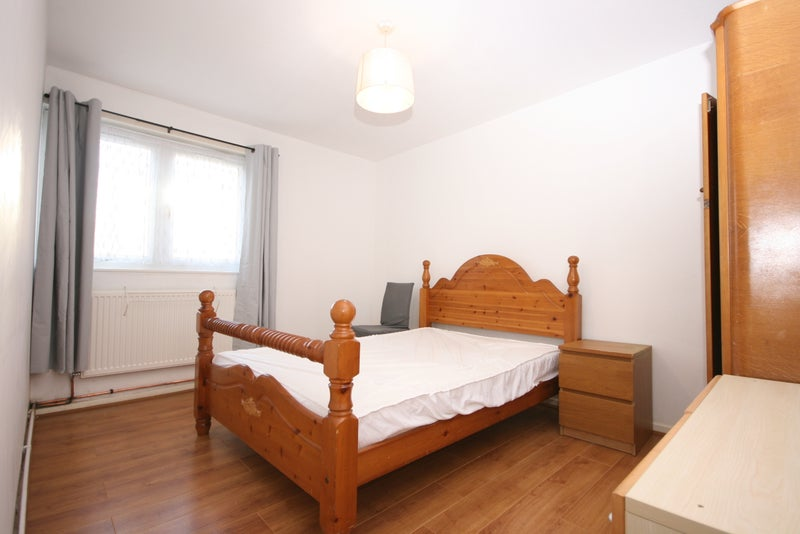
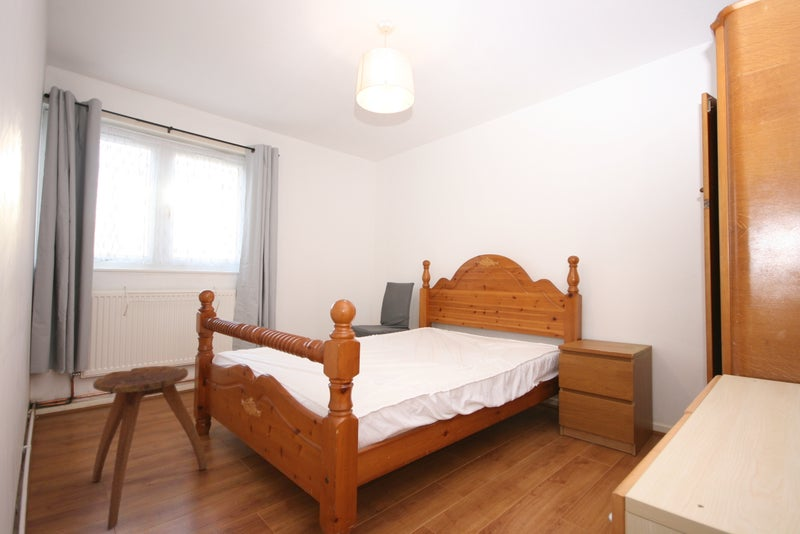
+ stool (134, 428)
